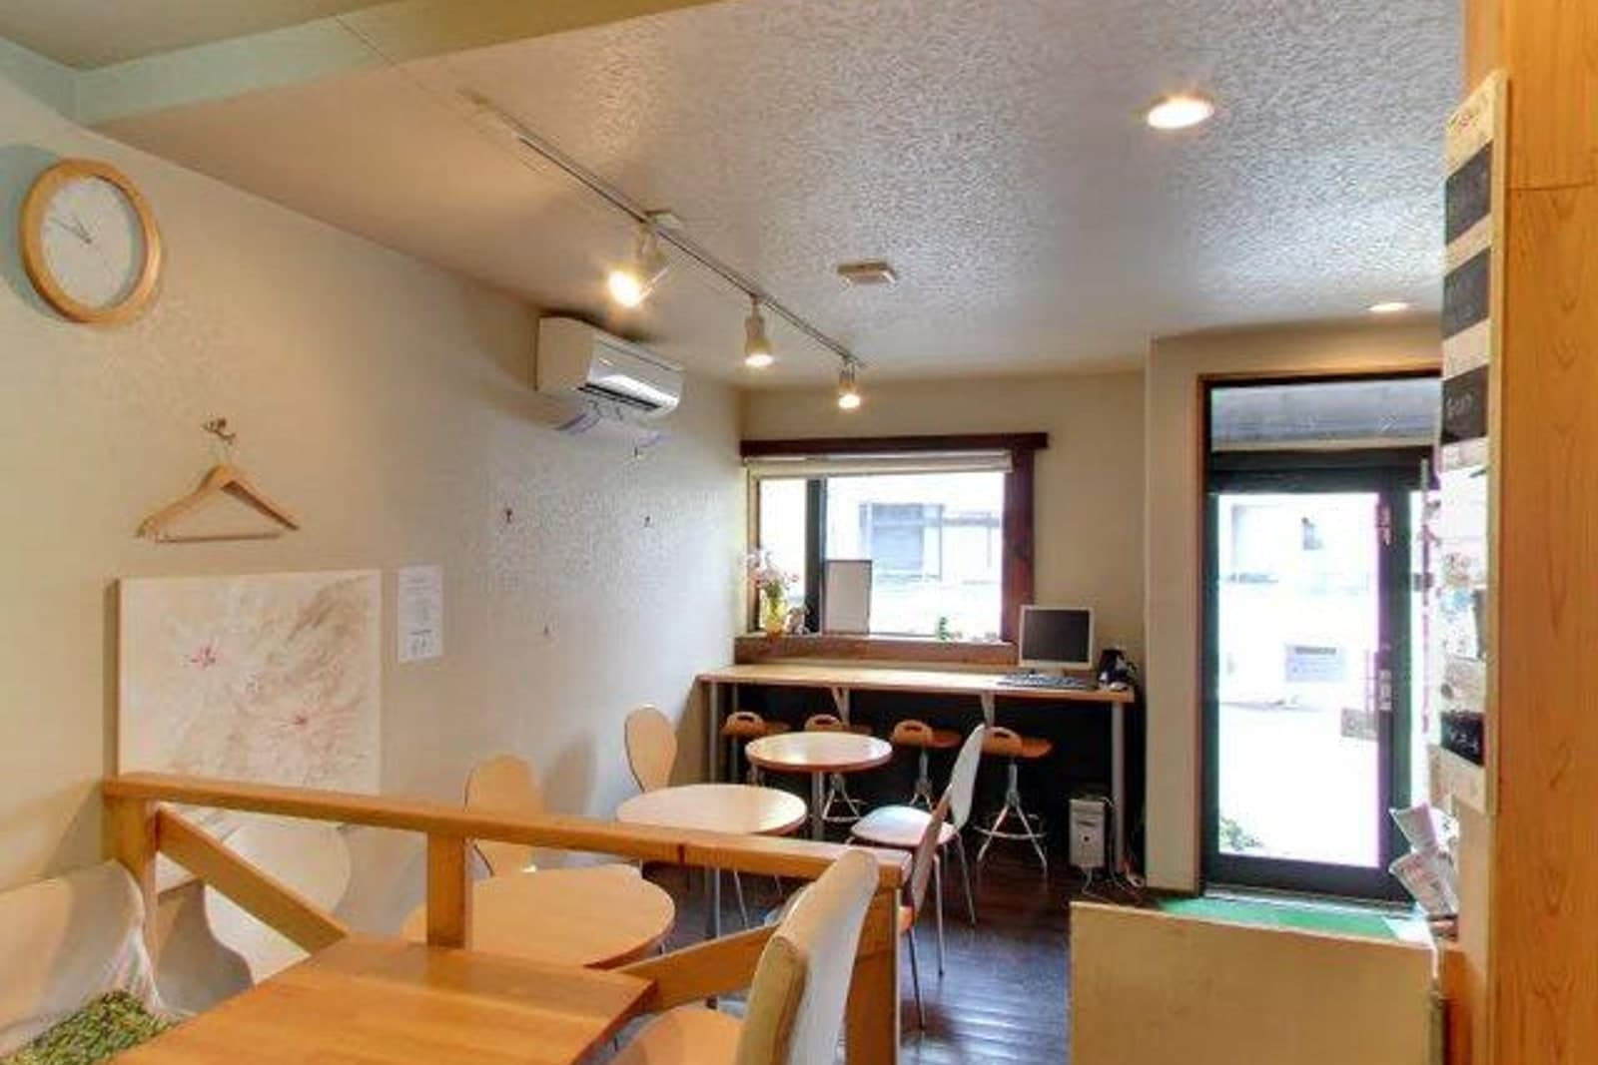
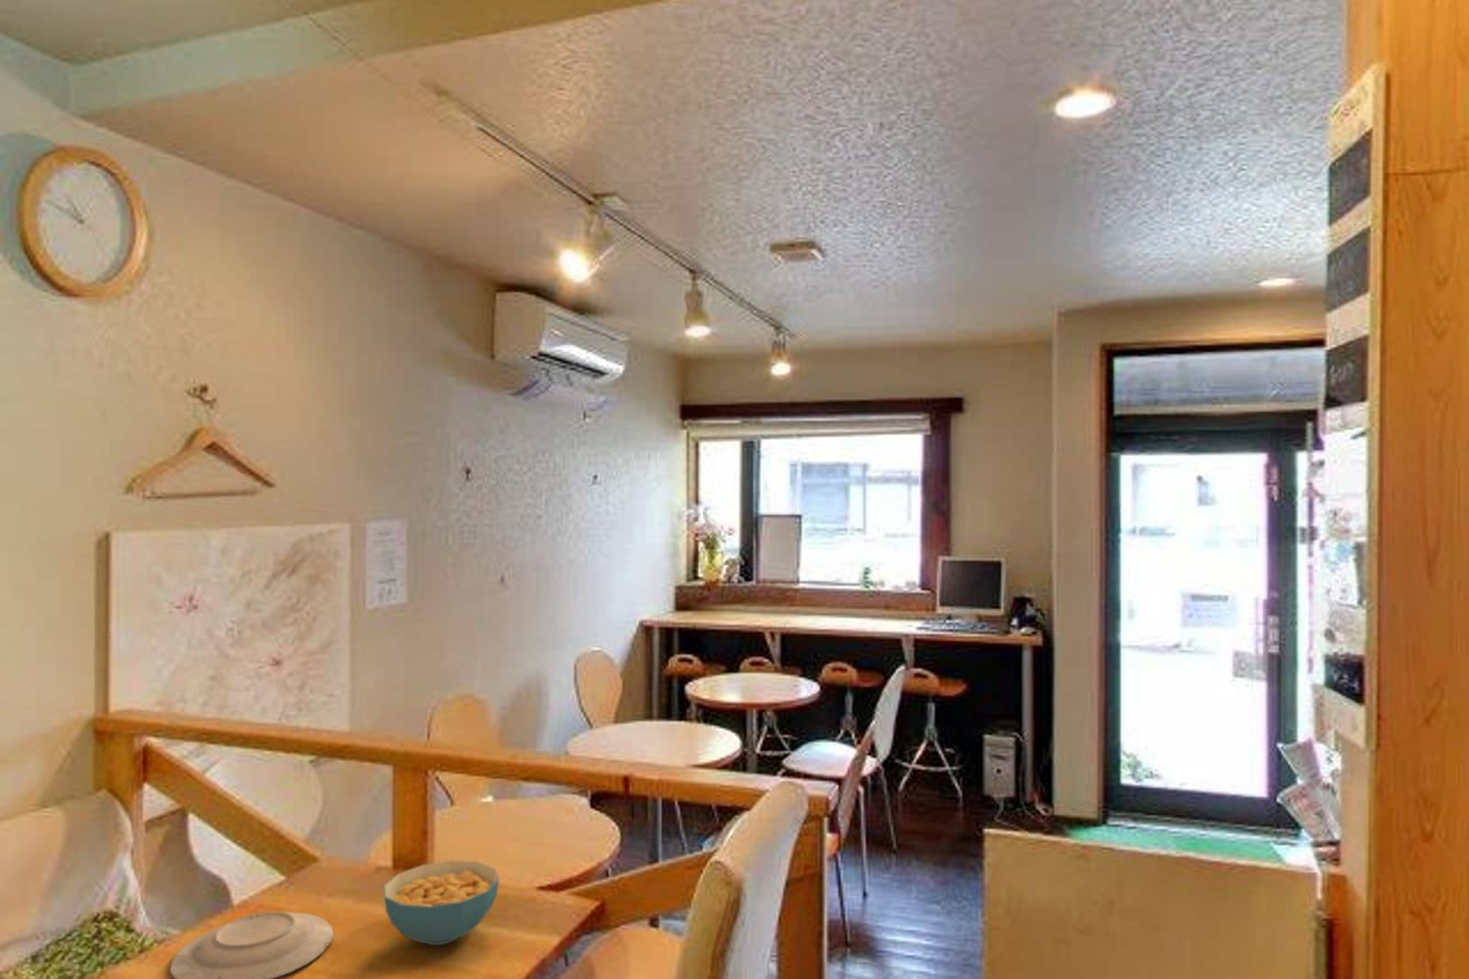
+ cereal bowl (440, 909)
+ plate (255, 939)
